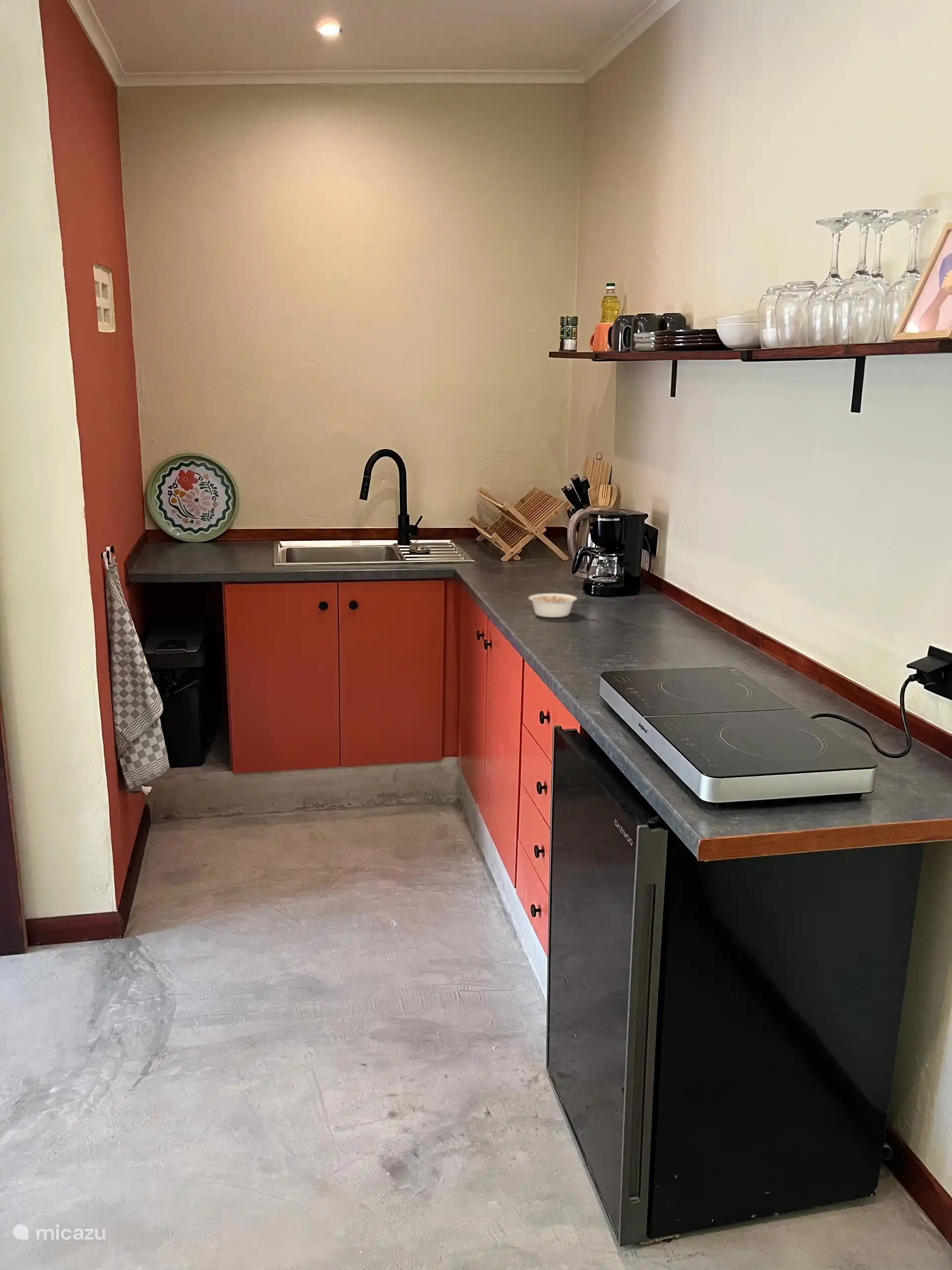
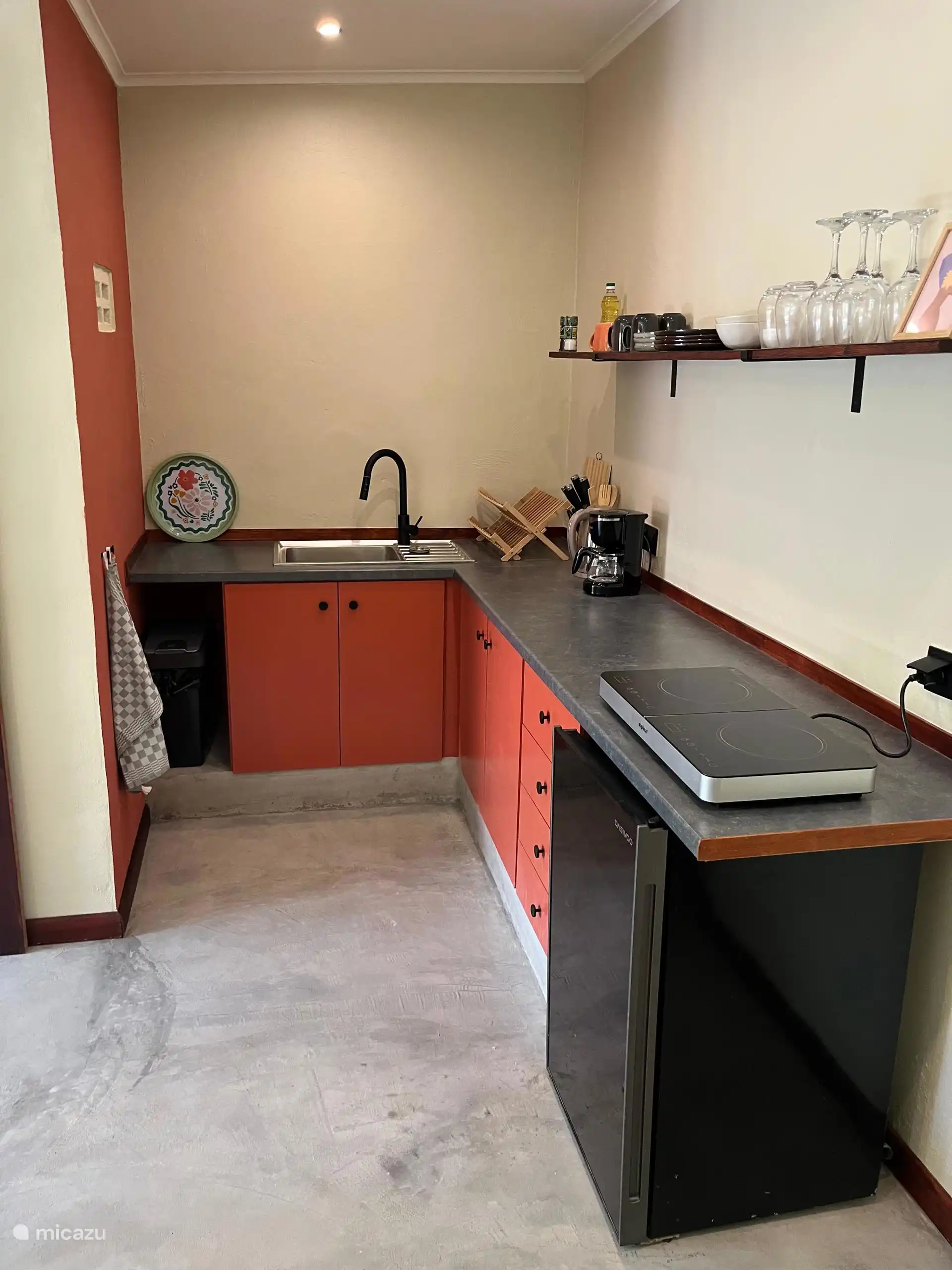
- legume (554, 604)
